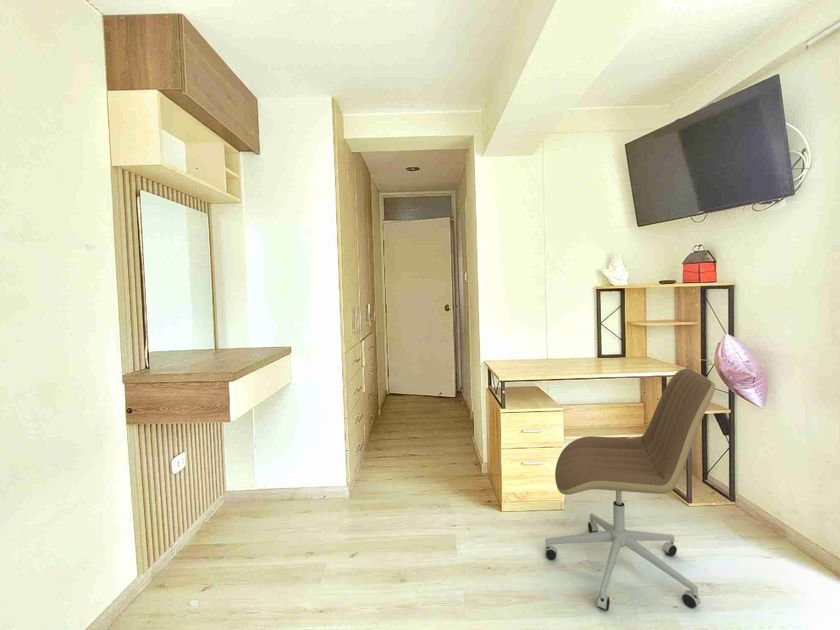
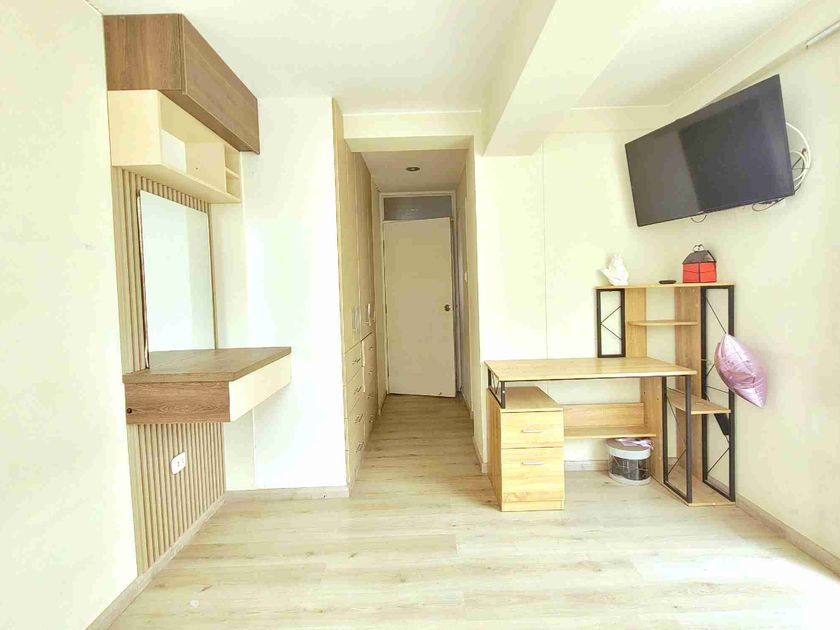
- office chair (622, 472)
